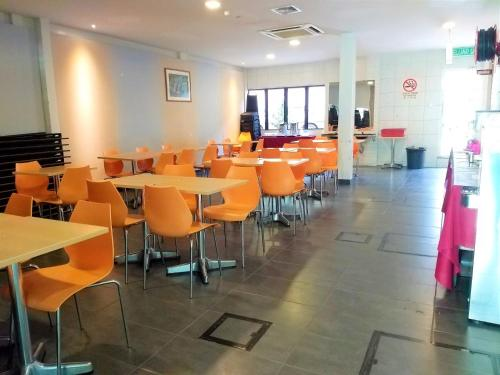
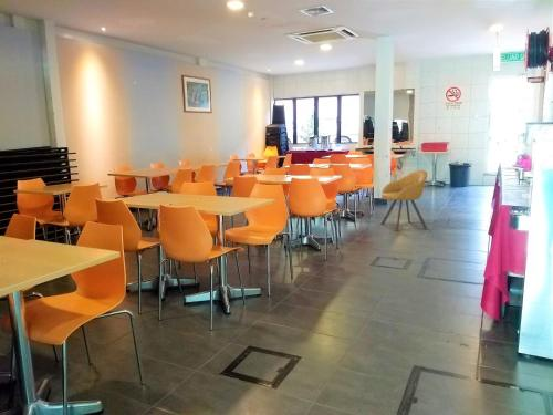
+ chair (404, 198)
